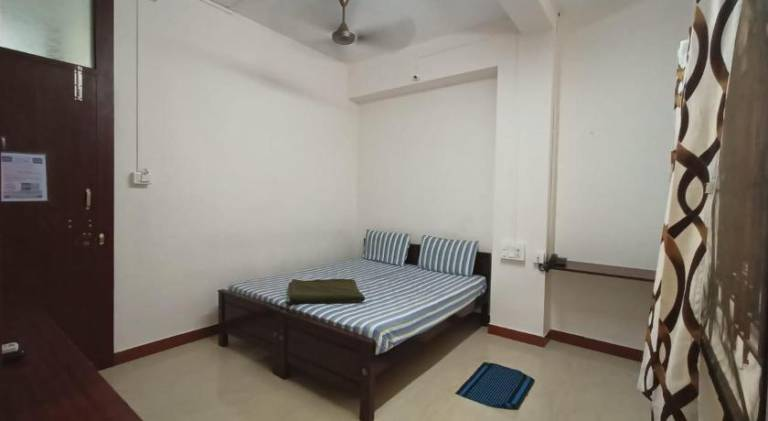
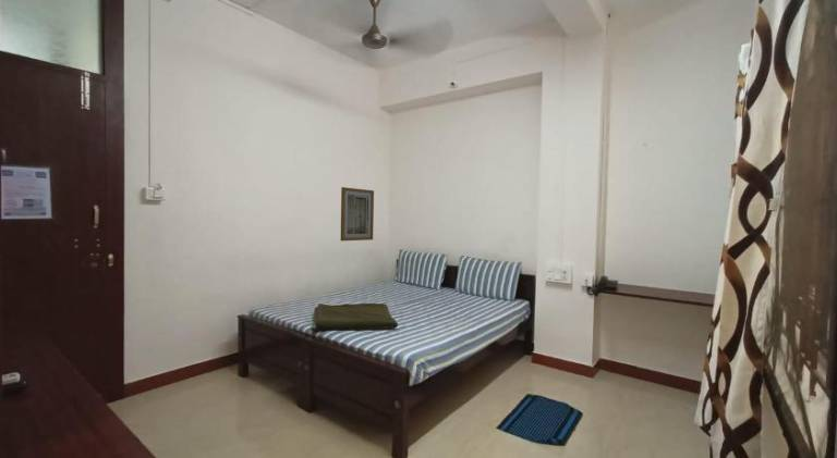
+ wall art (357, 214)
